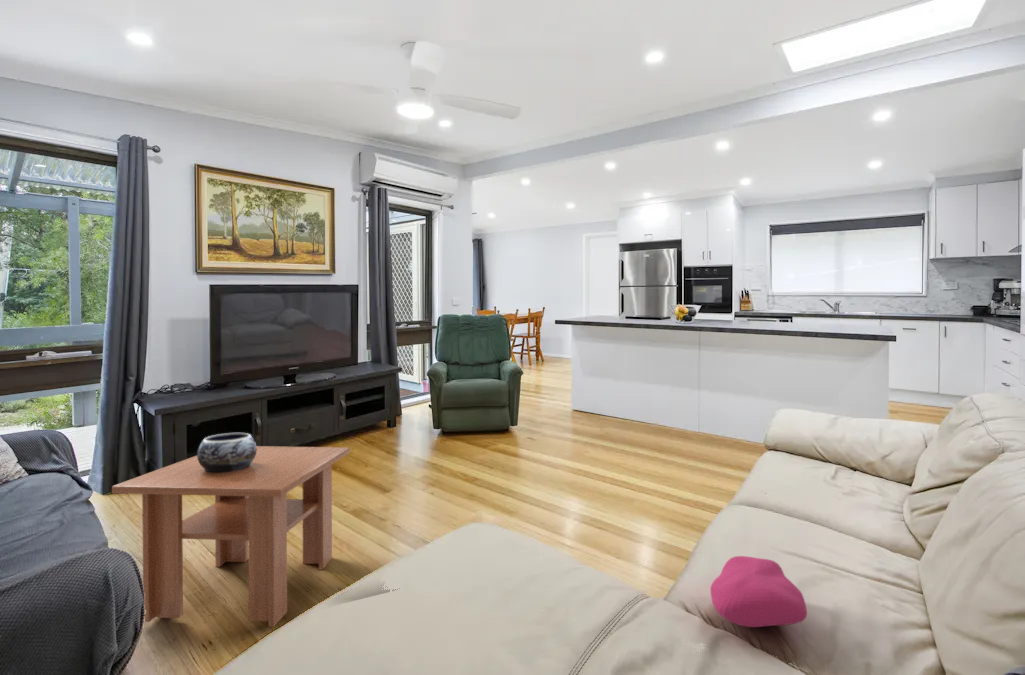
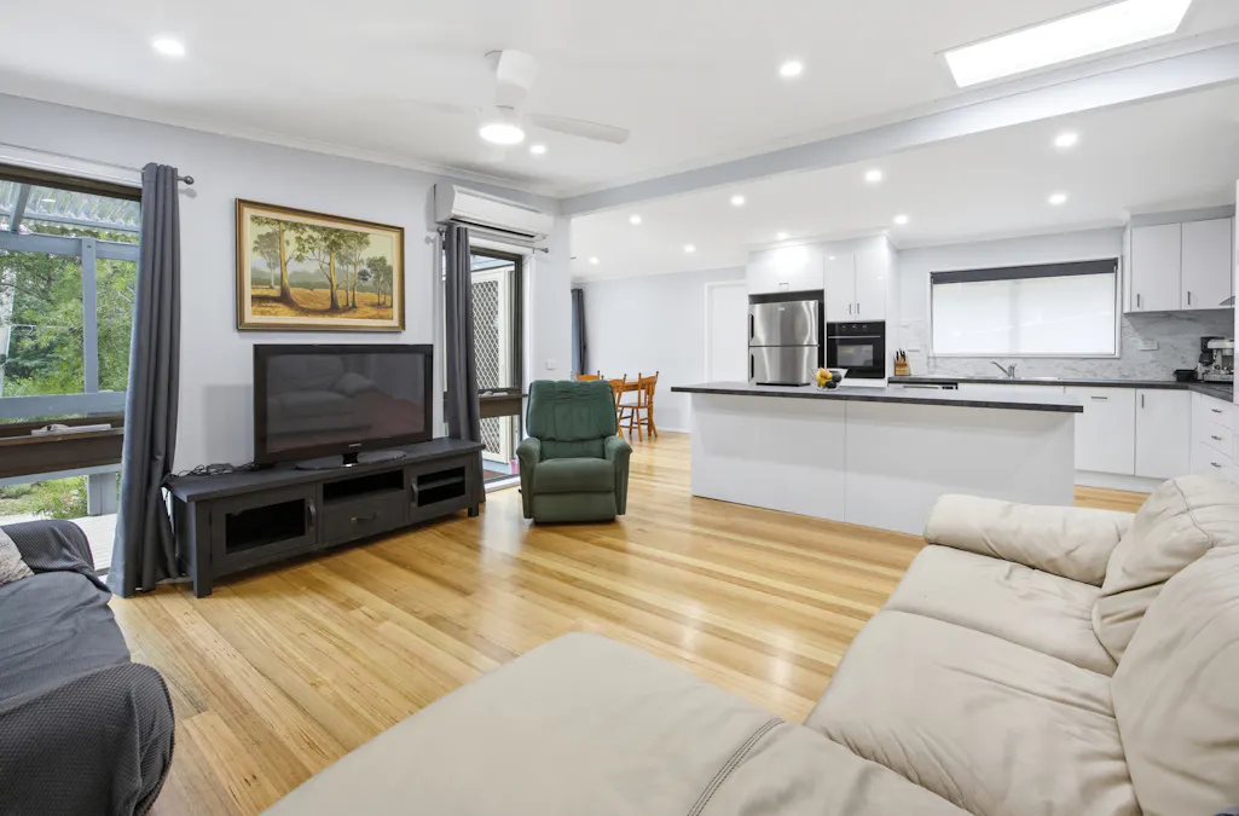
- cushion (758, 593)
- decorative bowl (227, 451)
- coffee table (248, 526)
